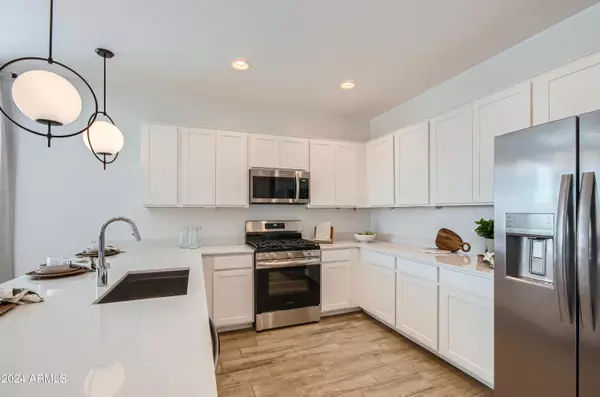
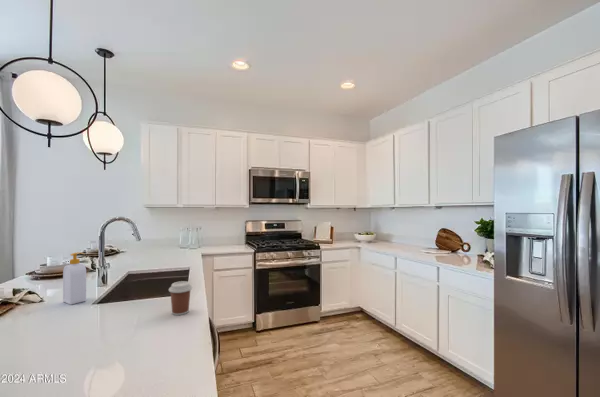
+ coffee cup (180, 297)
+ soap bottle (75, 277)
